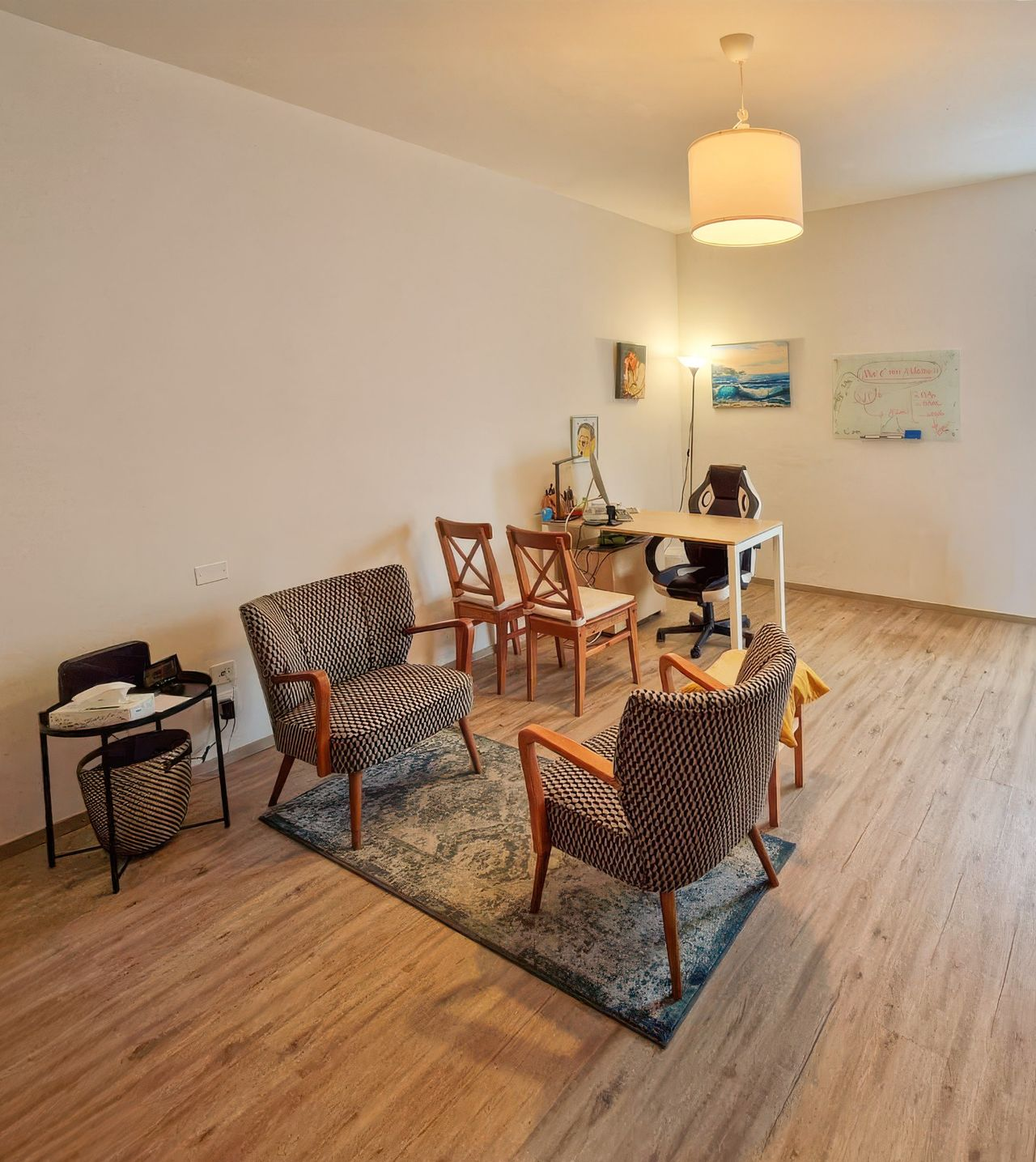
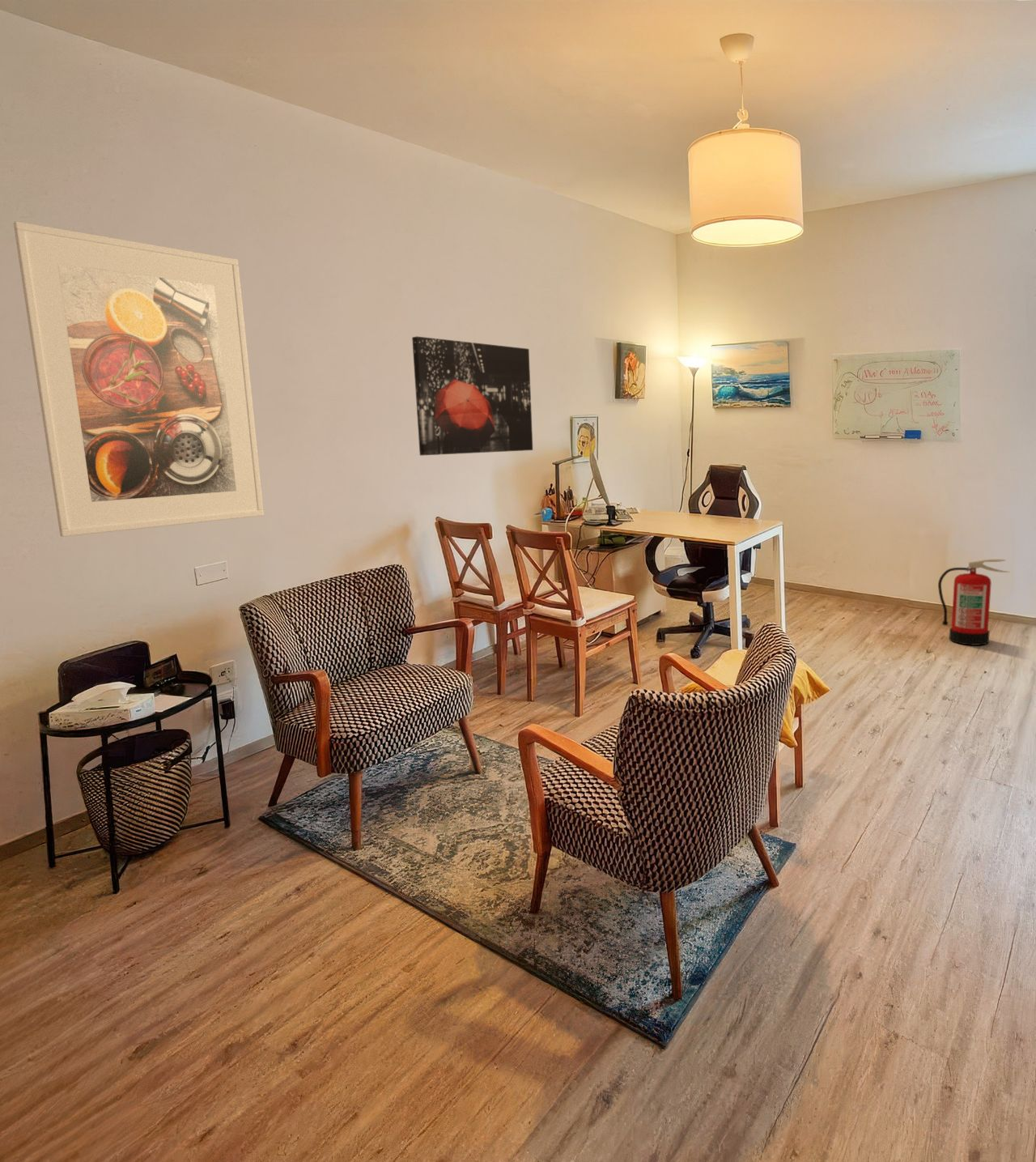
+ fire extinguisher (971, 600)
+ wall art (478, 398)
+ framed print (155, 388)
